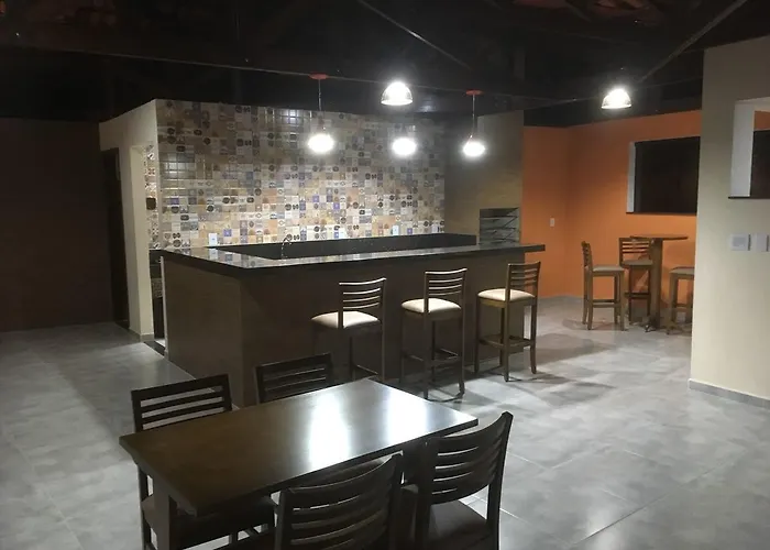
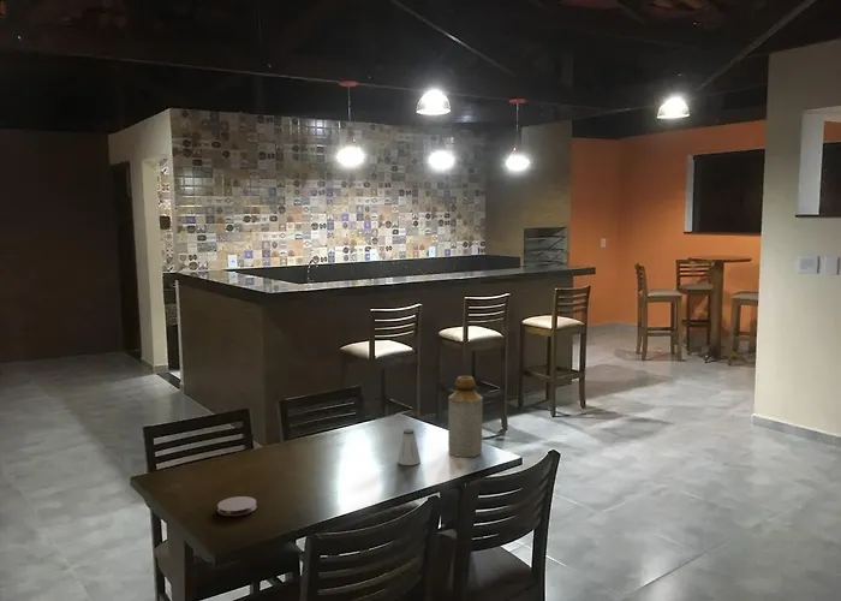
+ coaster (237, 505)
+ saltshaker (408, 446)
+ bottle (465, 413)
